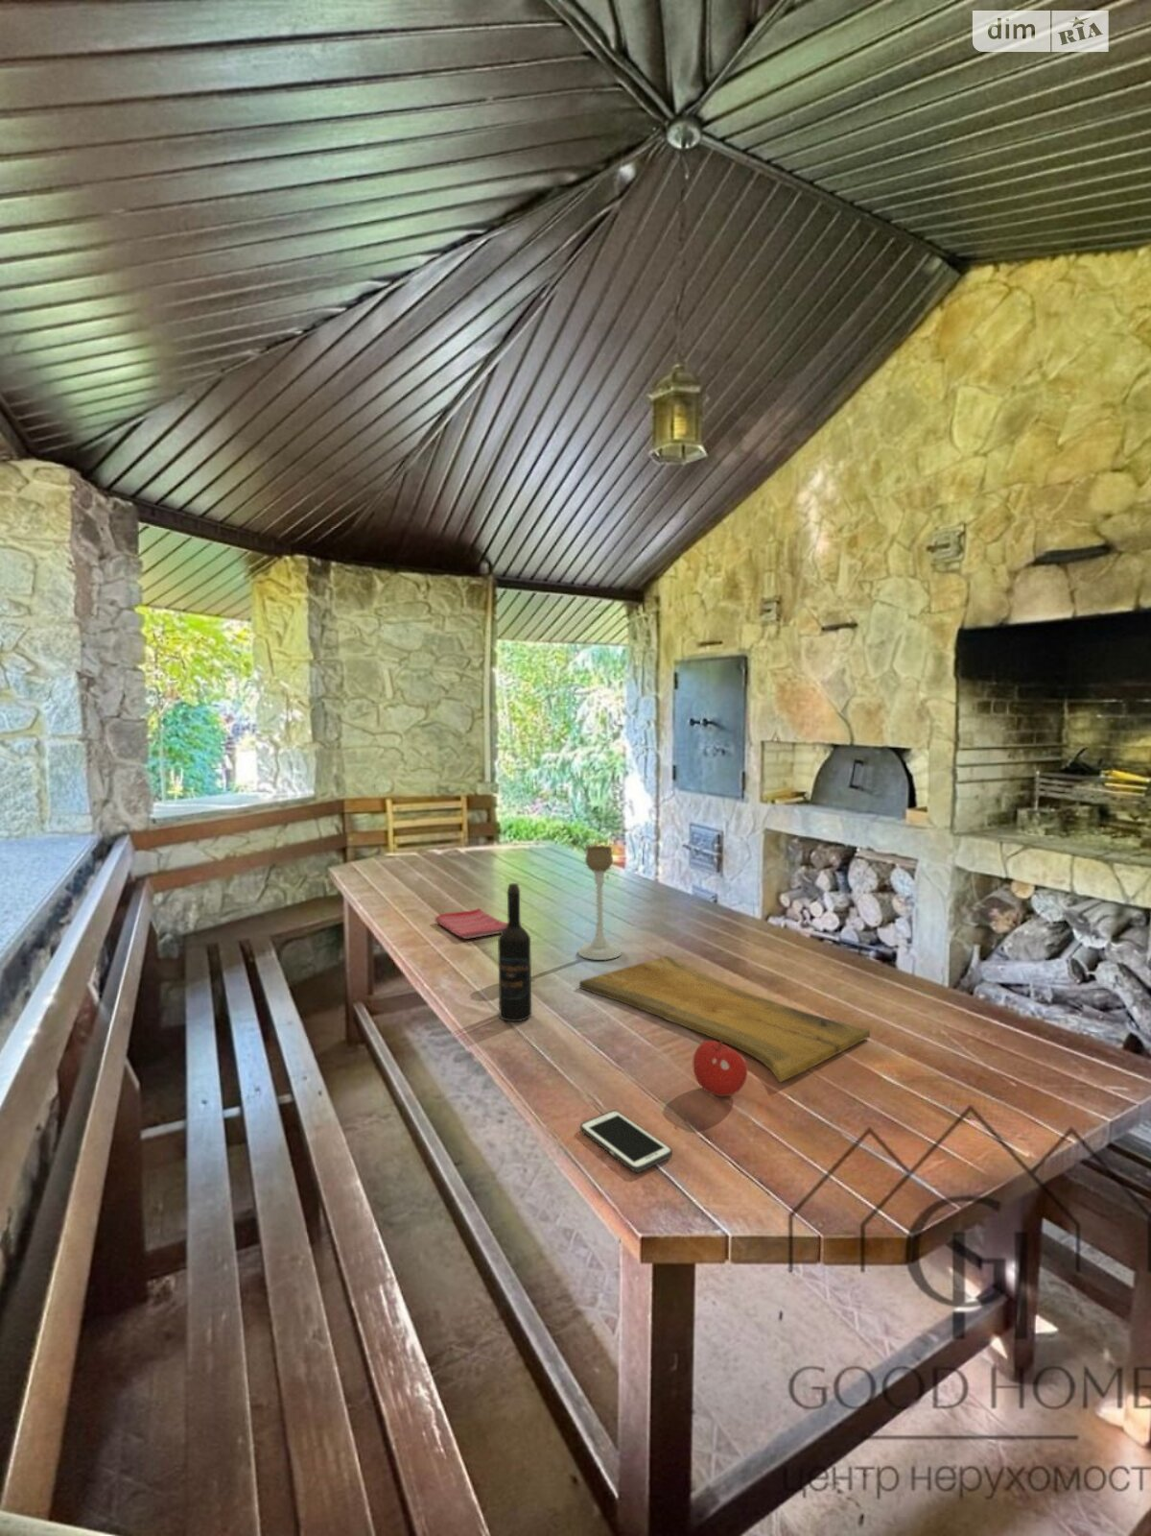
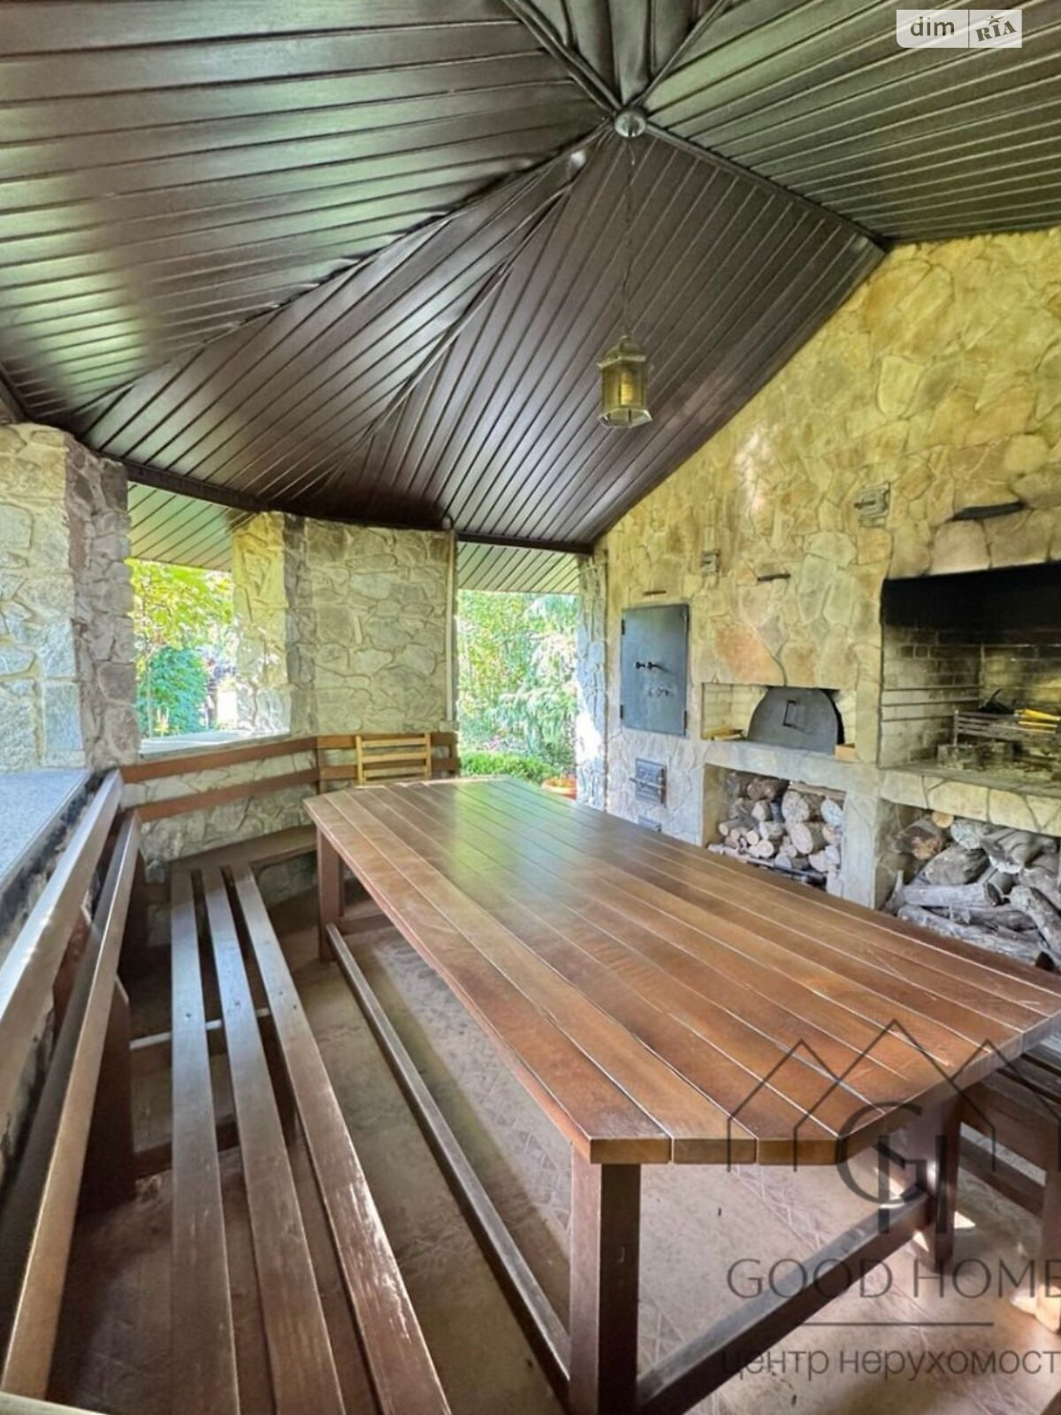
- cell phone (624, 1139)
- cutting board (712, 1006)
- dish towel (472, 923)
- candle holder (600, 900)
- wine bottle (514, 951)
- fruit (719, 1064)
